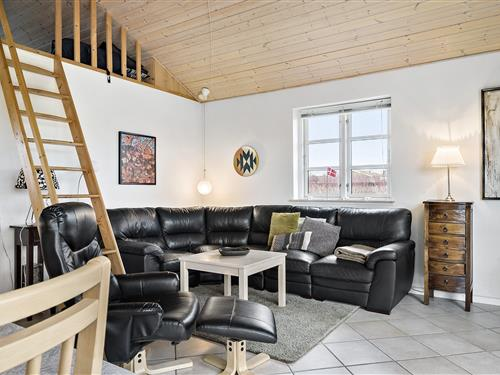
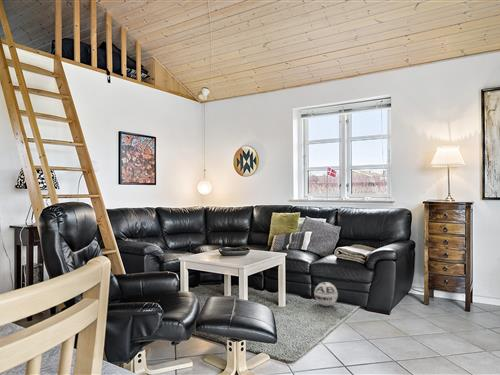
+ ball (325, 293)
